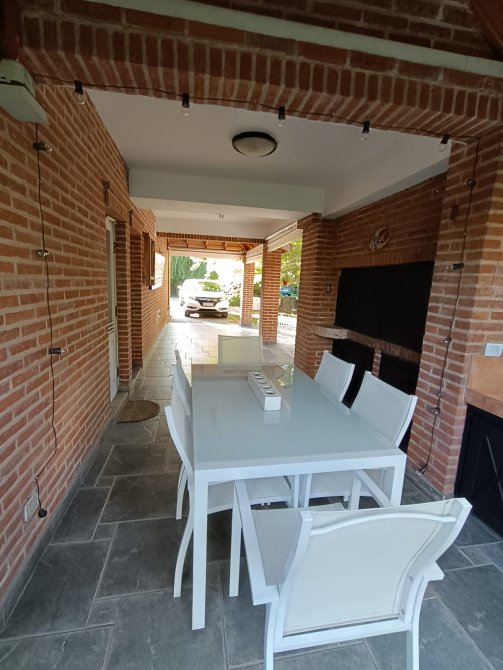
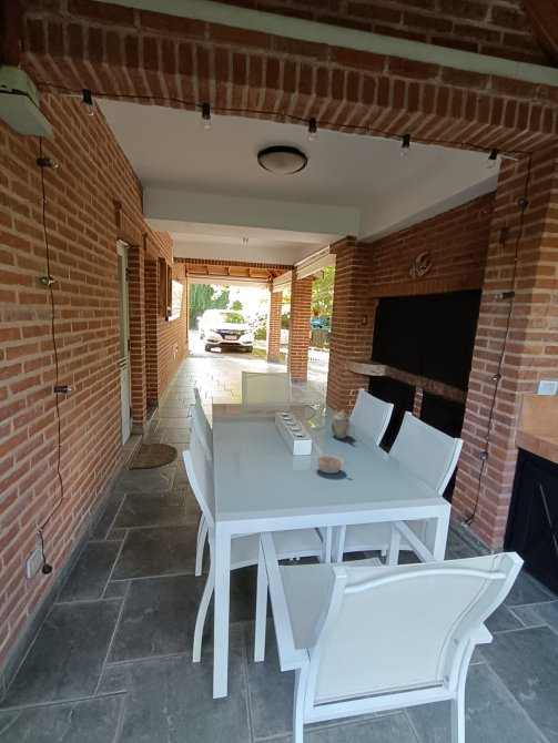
+ legume (329, 464)
+ teapot (341, 423)
